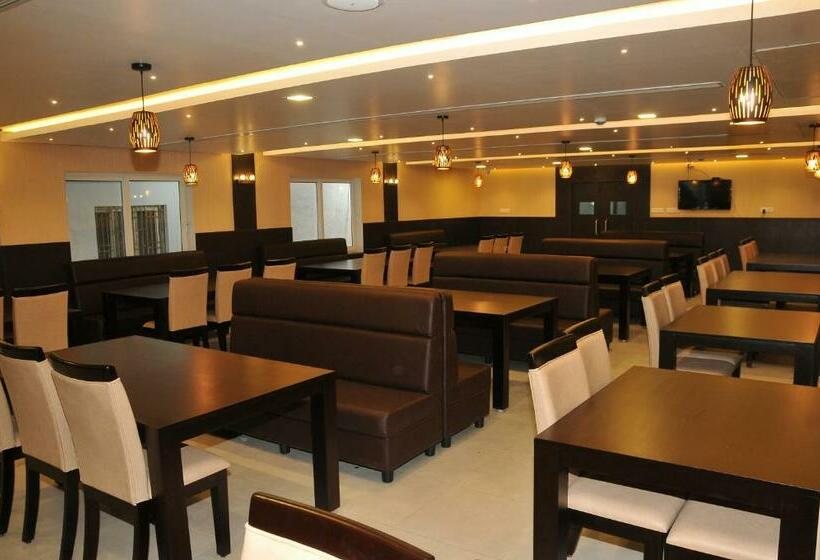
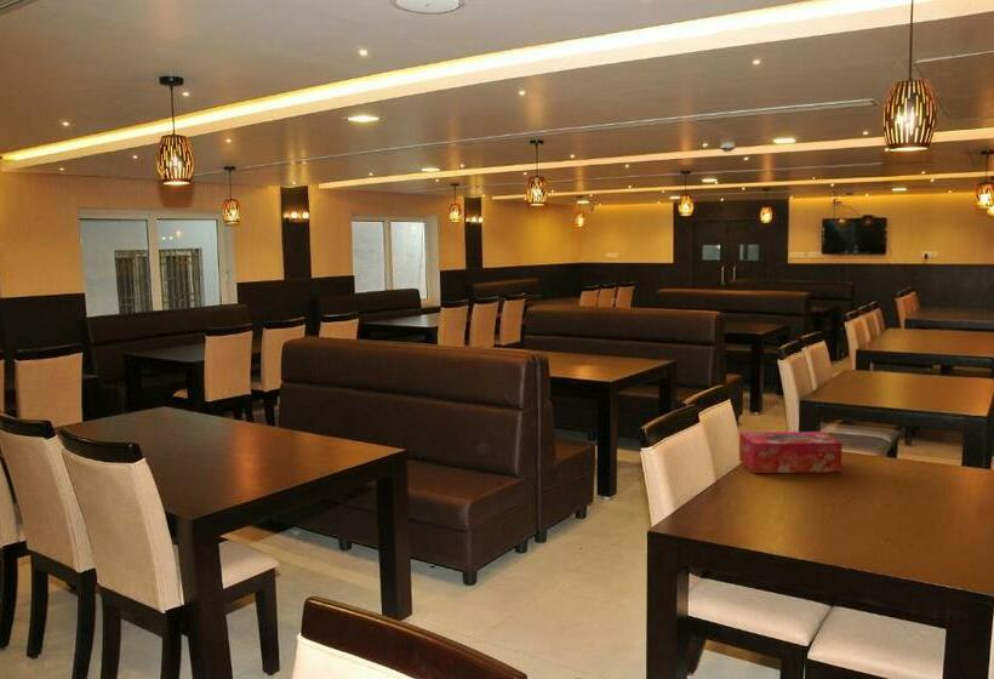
+ tissue box (788, 451)
